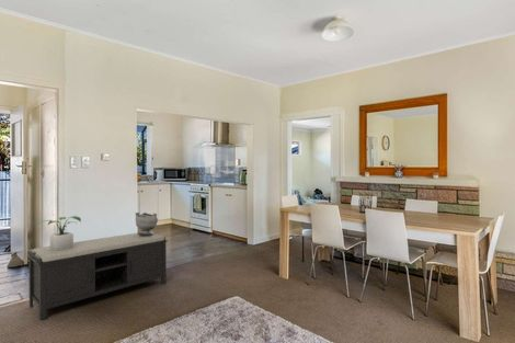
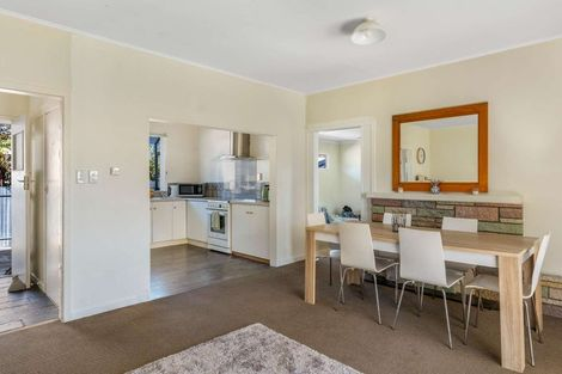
- ceramic vessel (145, 224)
- potted plant (61, 231)
- bench (103, 267)
